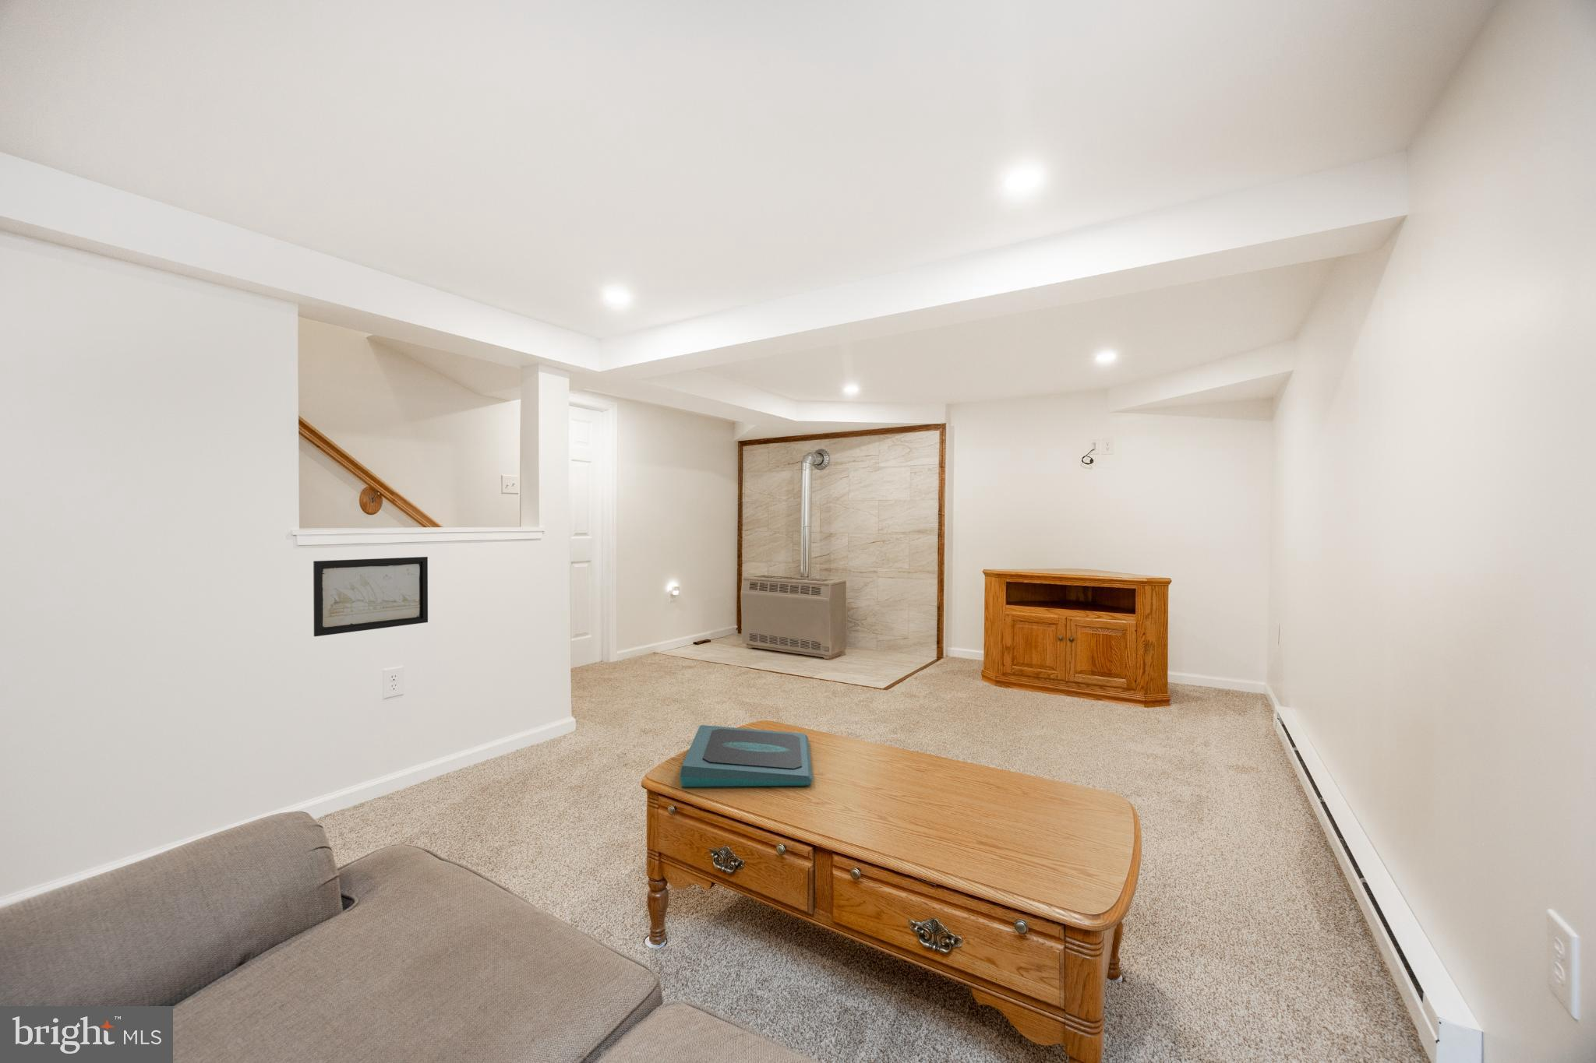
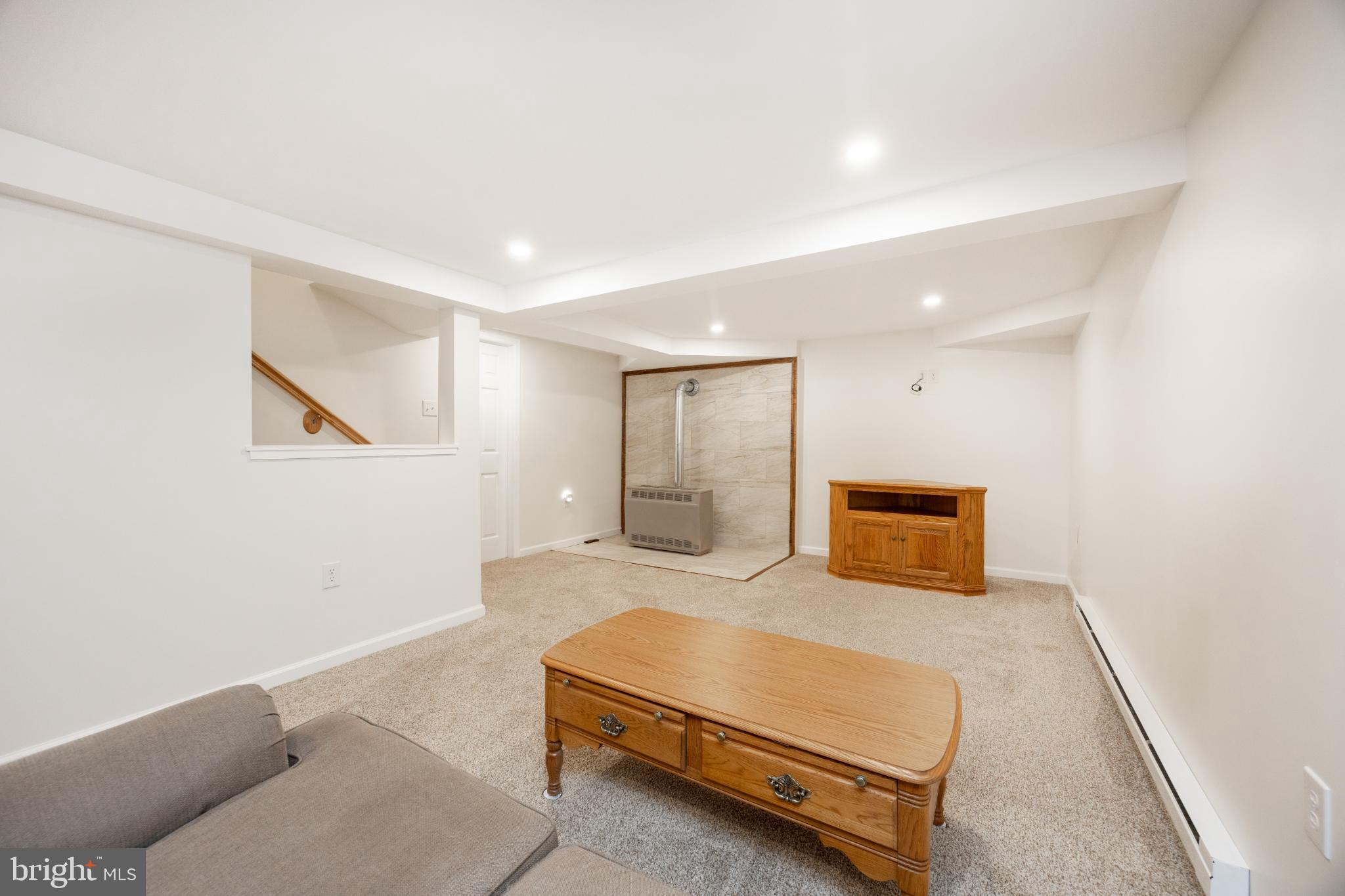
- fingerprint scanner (750, 752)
- wall art (374, 593)
